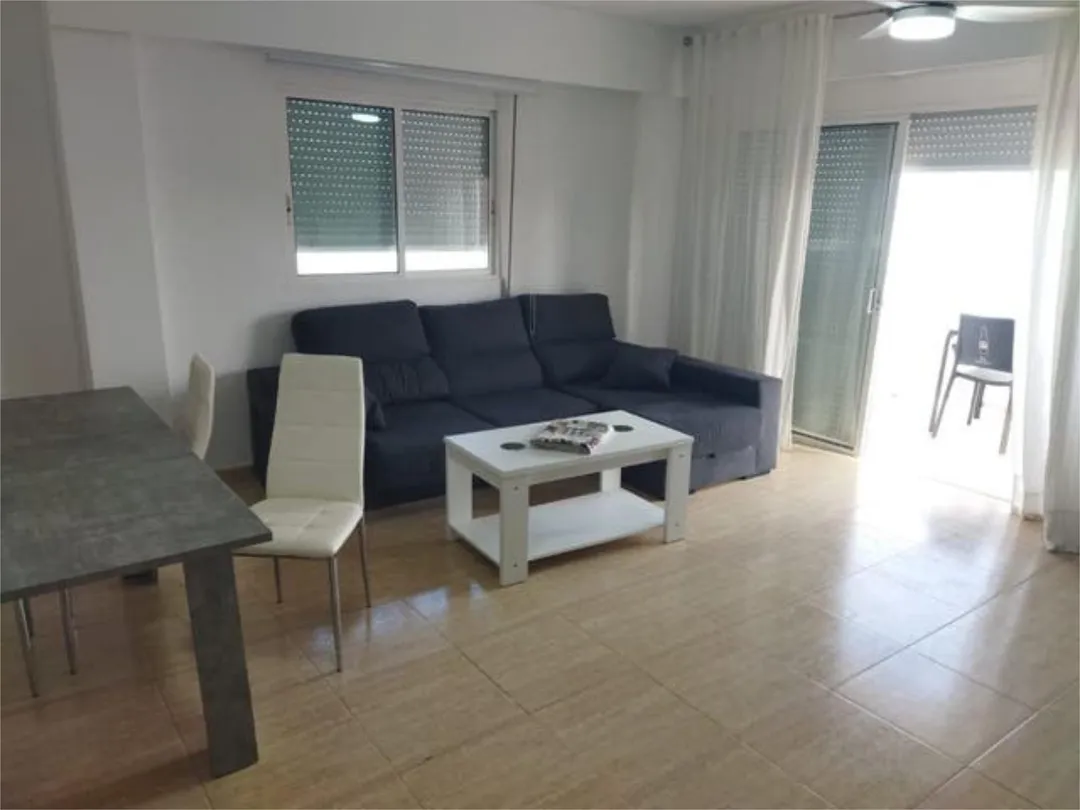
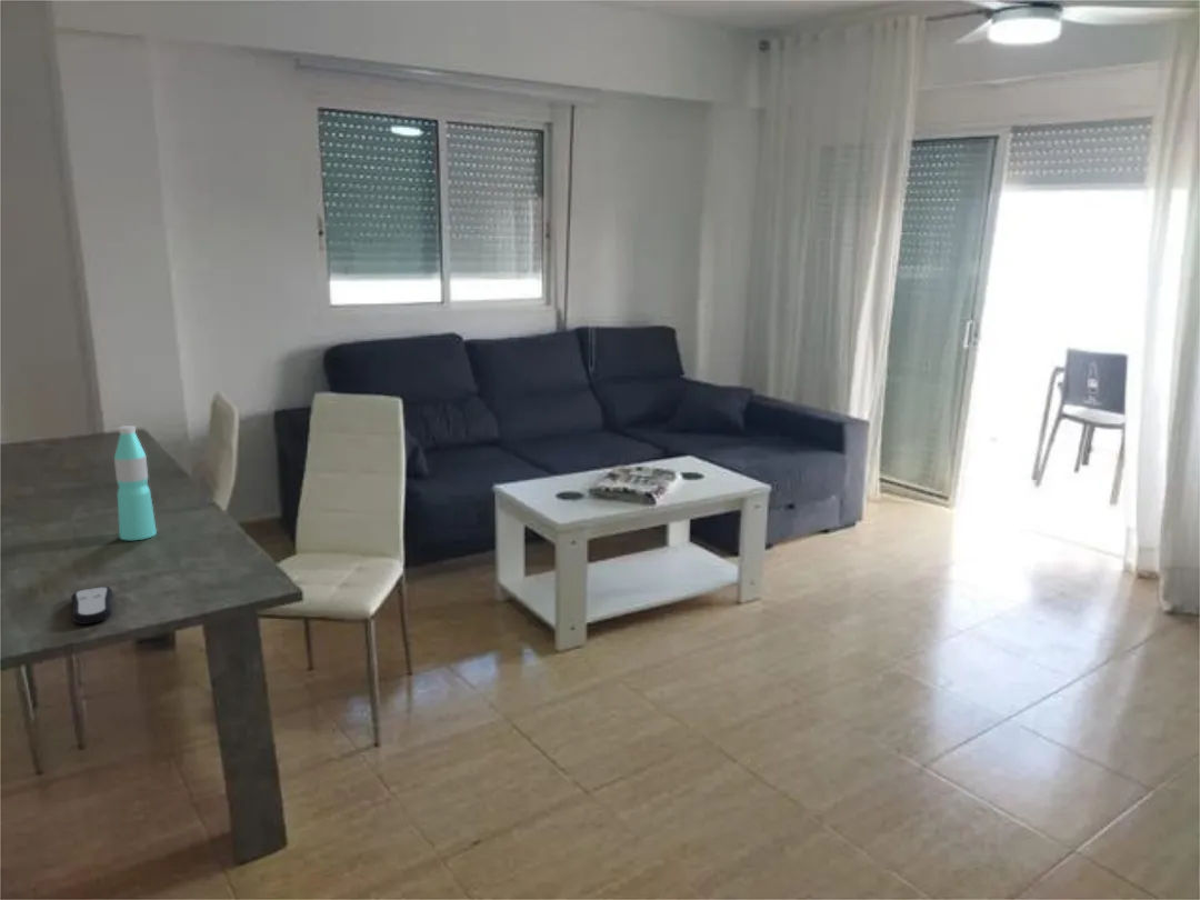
+ remote control (91, 604)
+ water bottle (132, 481)
